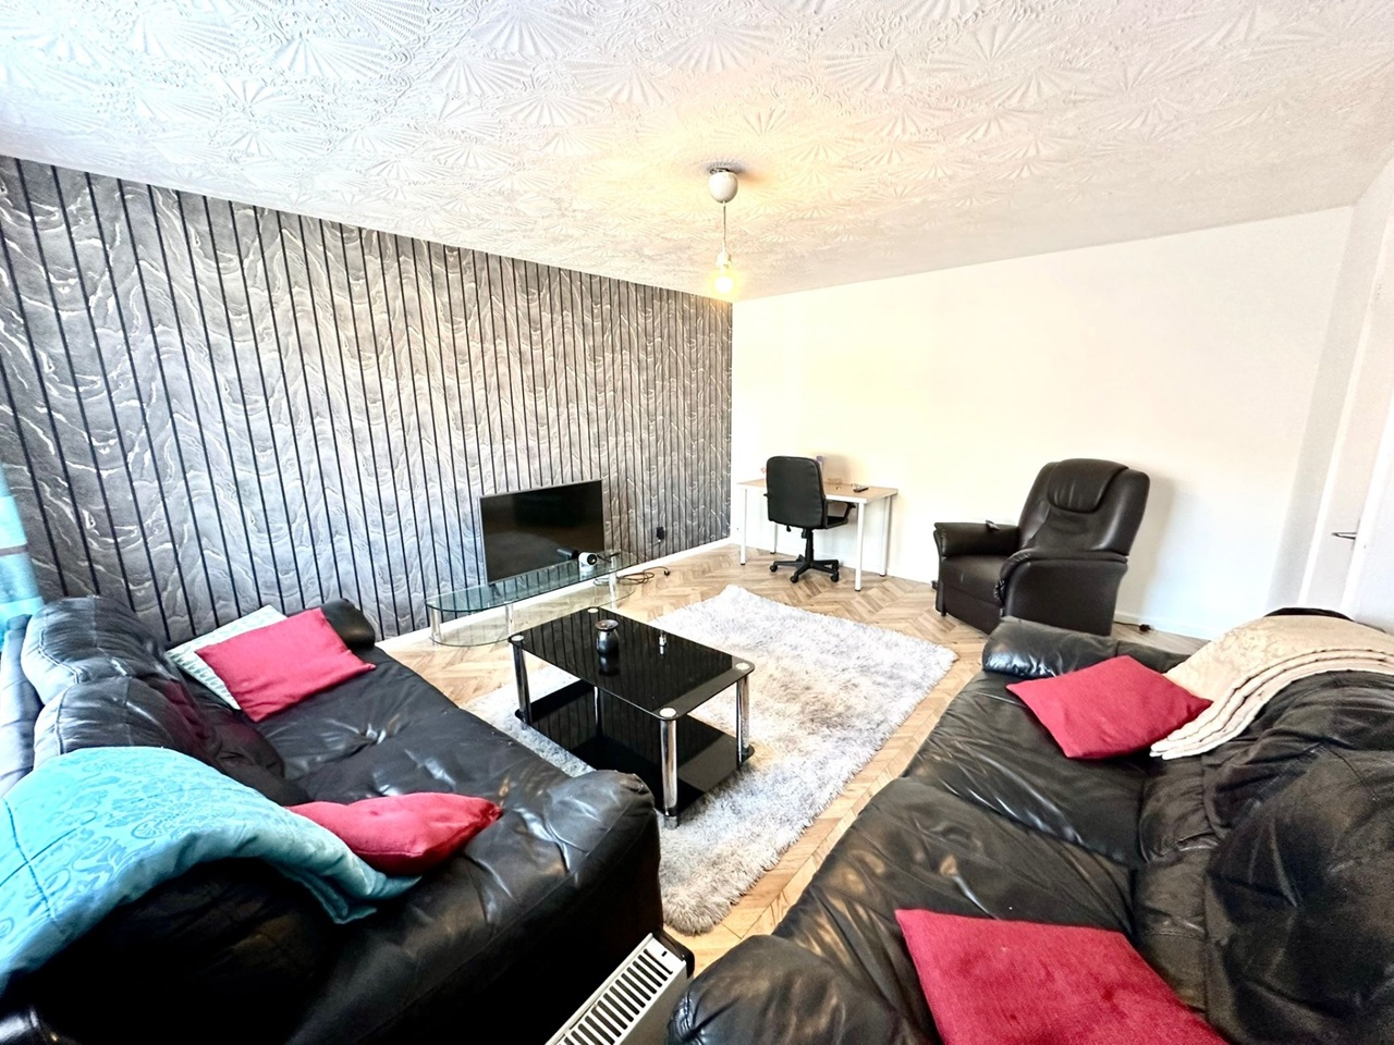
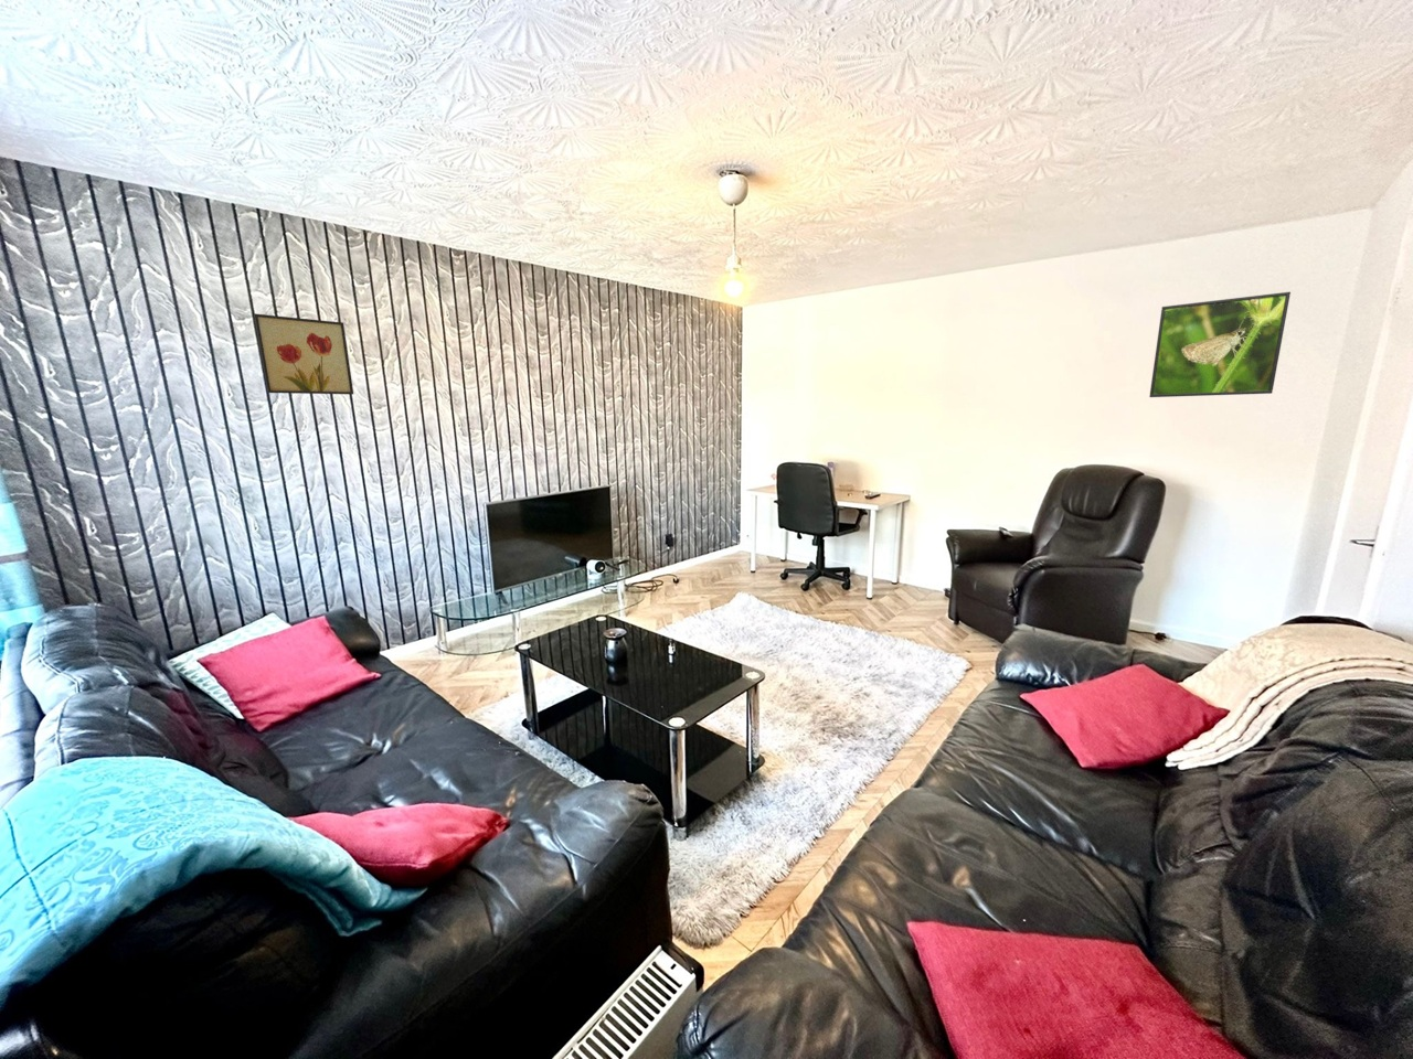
+ wall art (306, 356)
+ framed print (1214, 347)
